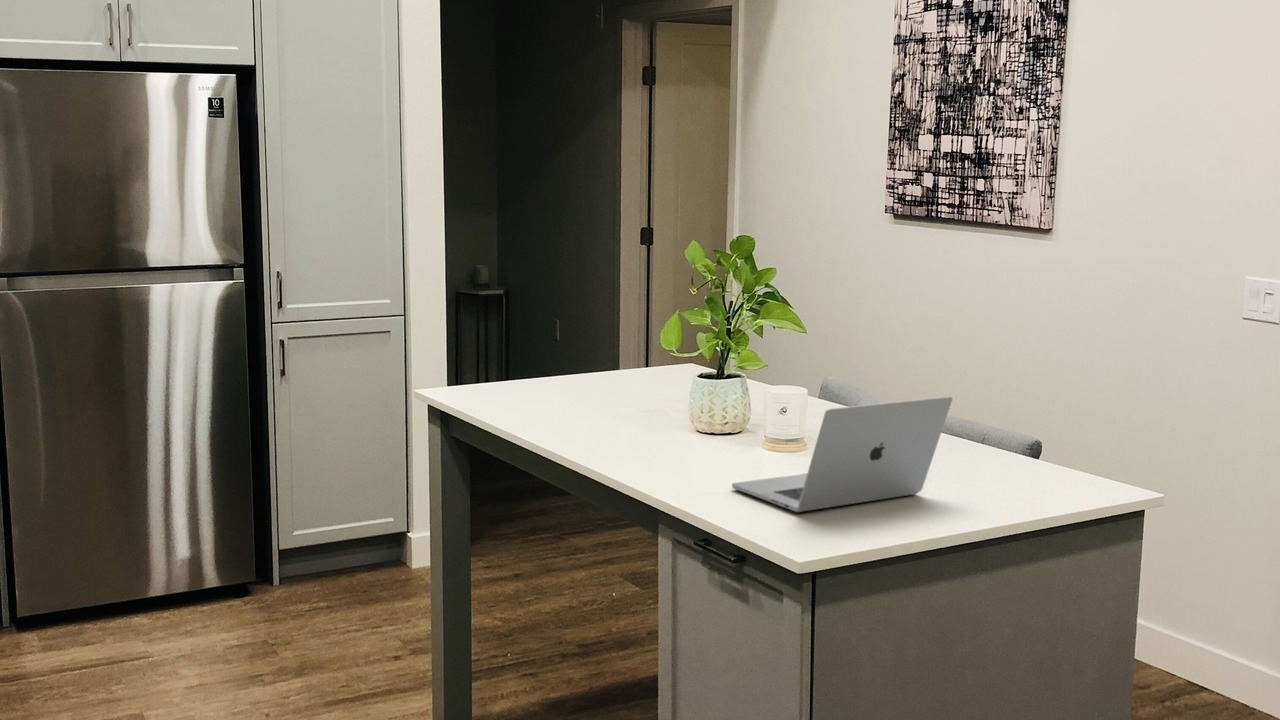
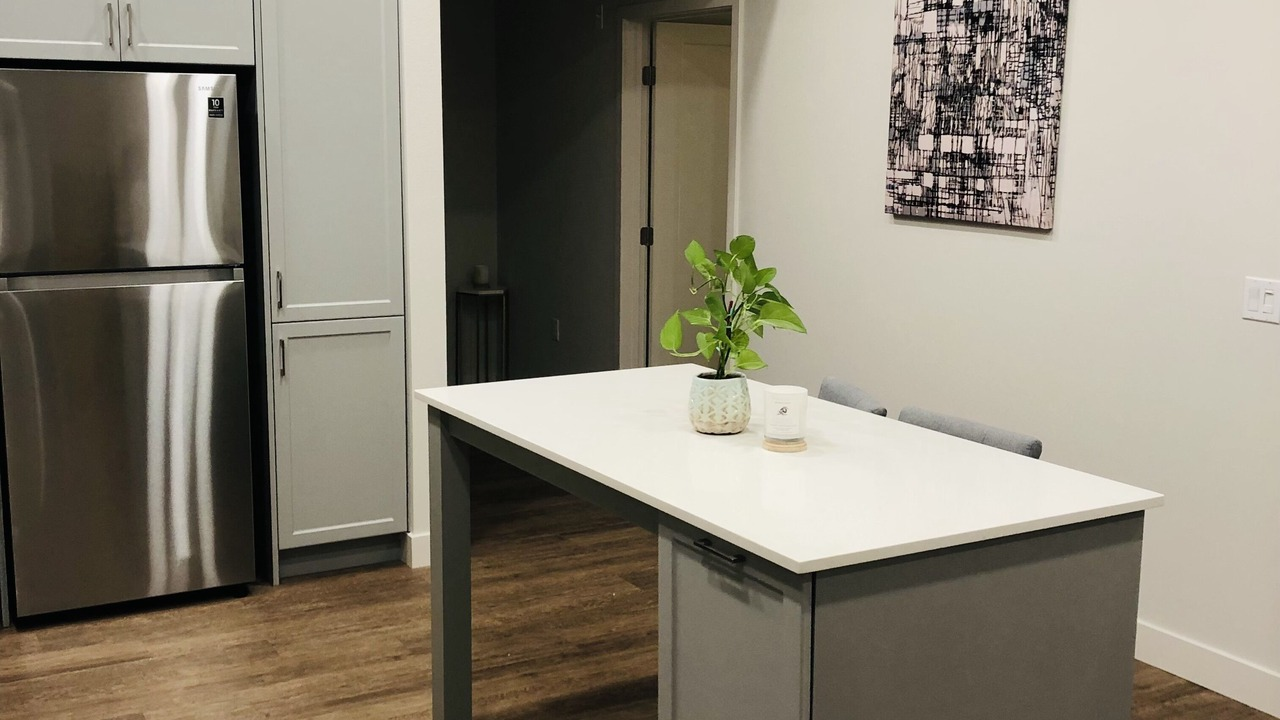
- laptop (839, 444)
